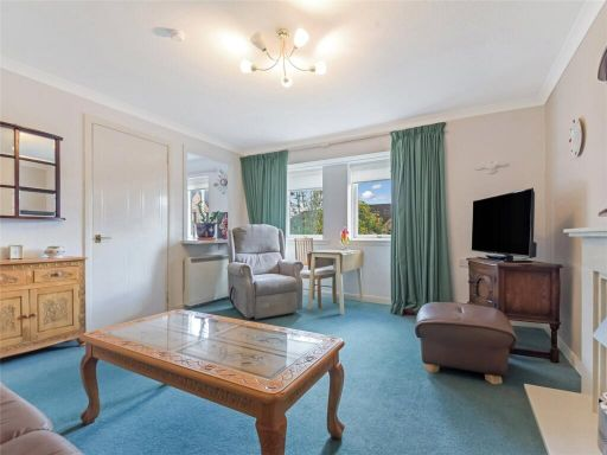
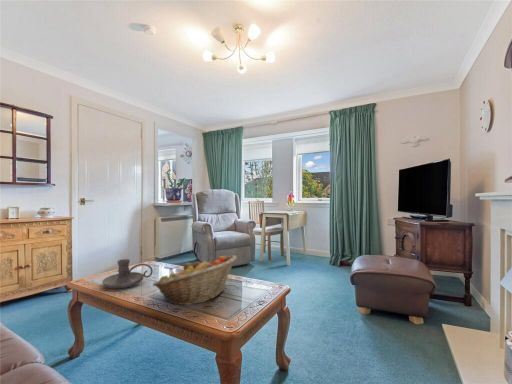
+ fruit basket (198, 275)
+ candle holder (128, 272)
